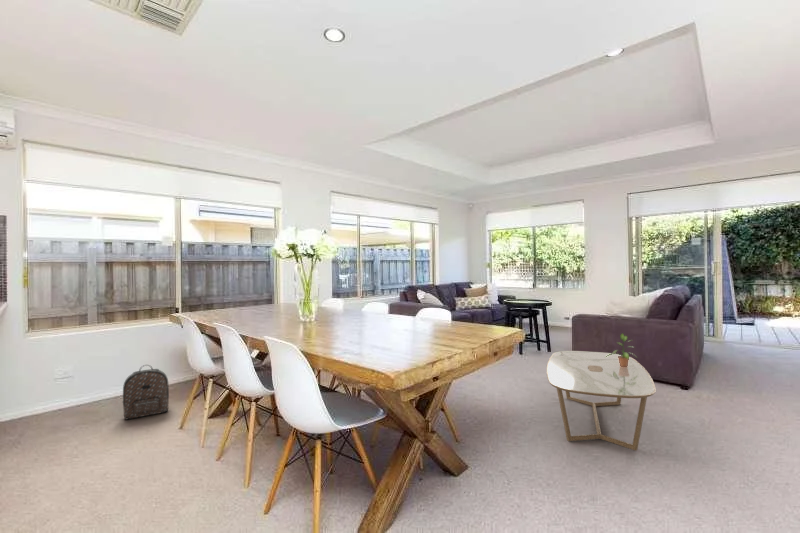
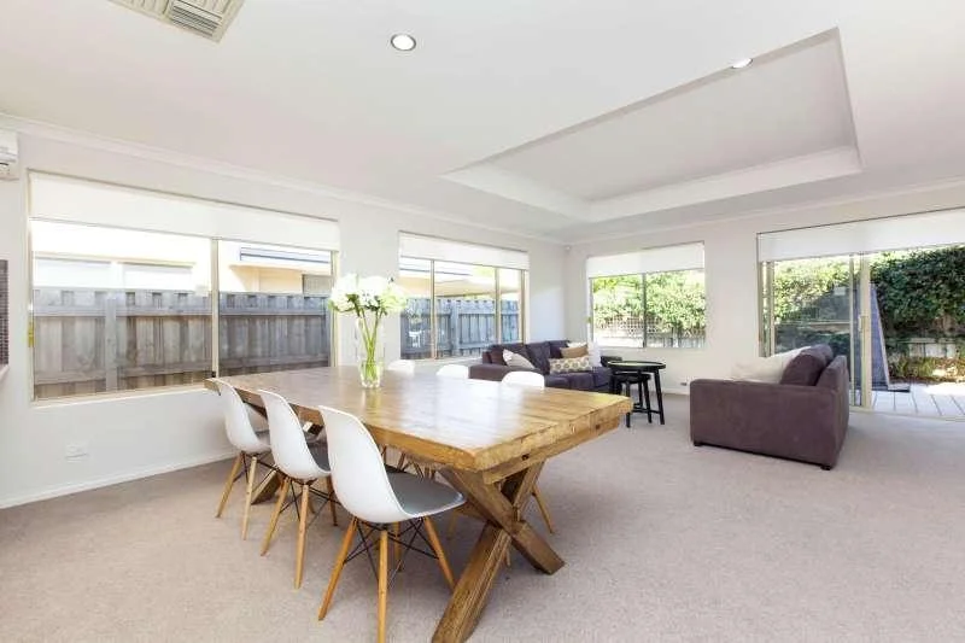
- backpack (146, 389)
- potted plant (620, 350)
- coffee table (595, 394)
